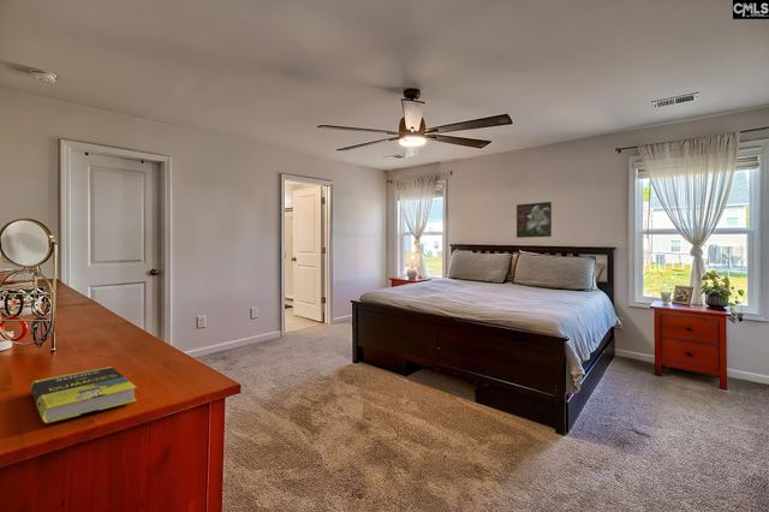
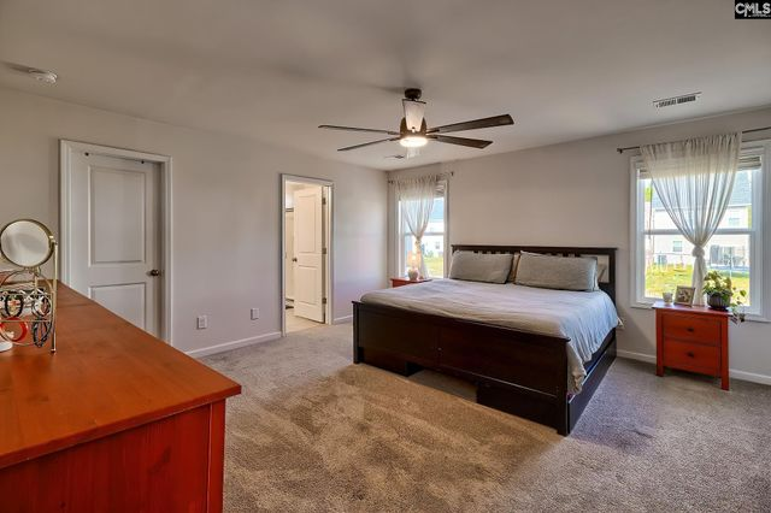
- book (82, 391)
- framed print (532, 220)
